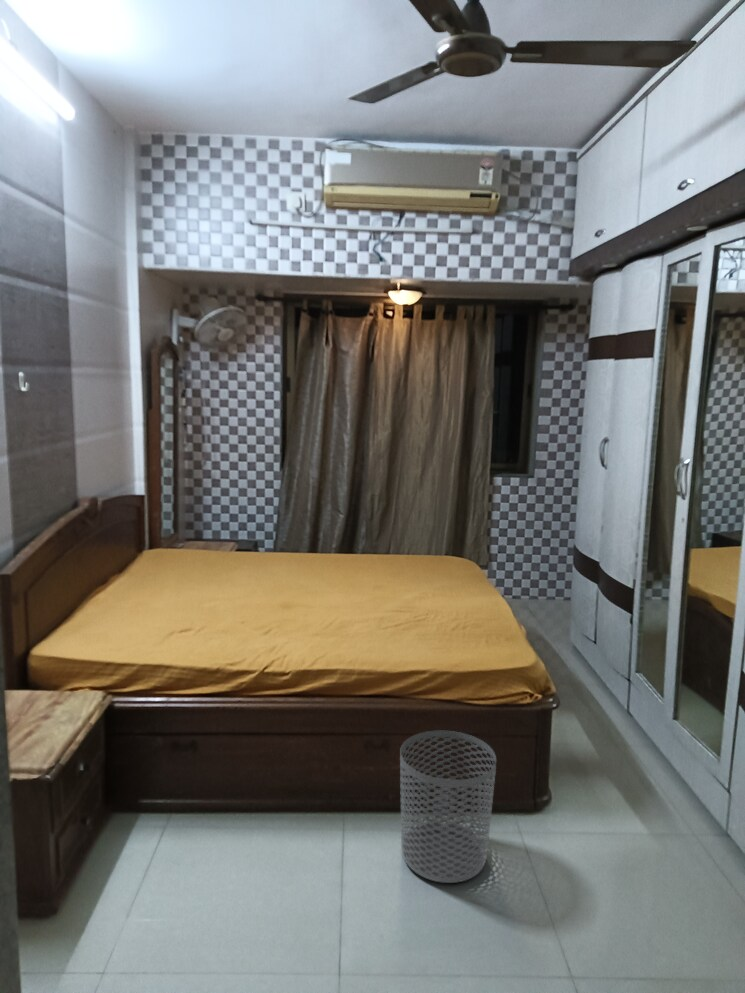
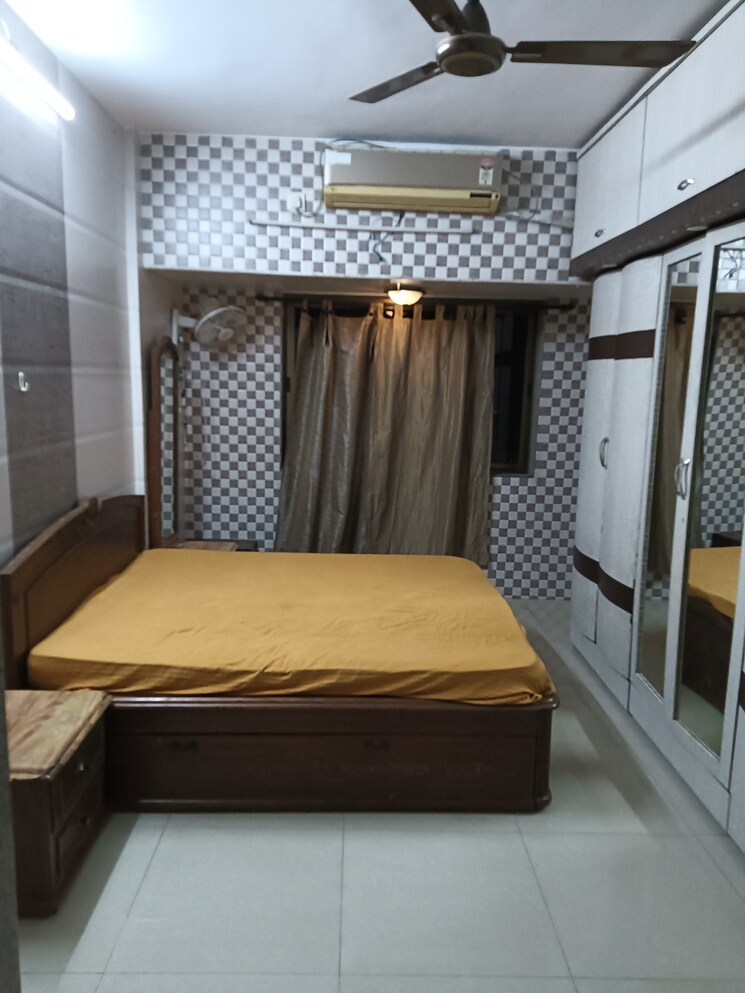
- waste bin (445, 805)
